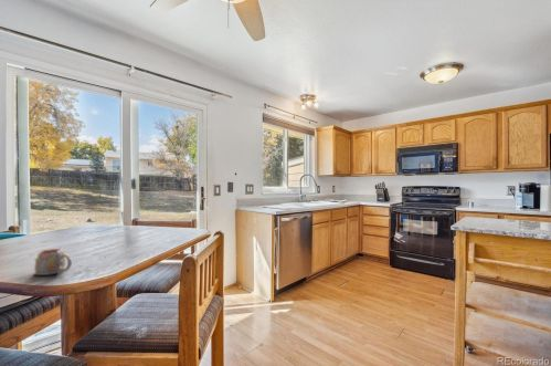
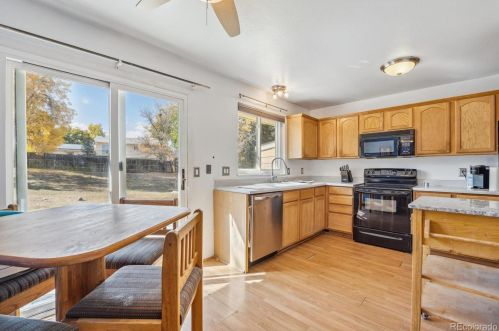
- mug (55, 262)
